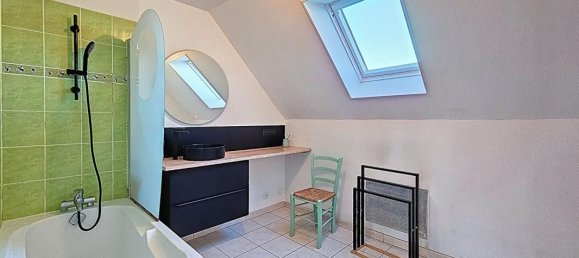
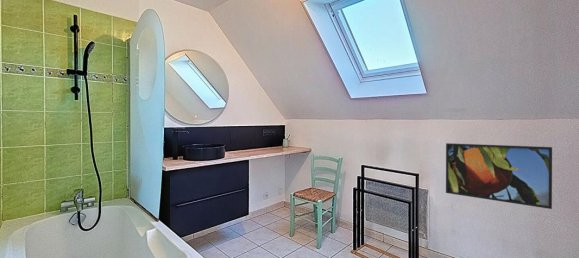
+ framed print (493, 172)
